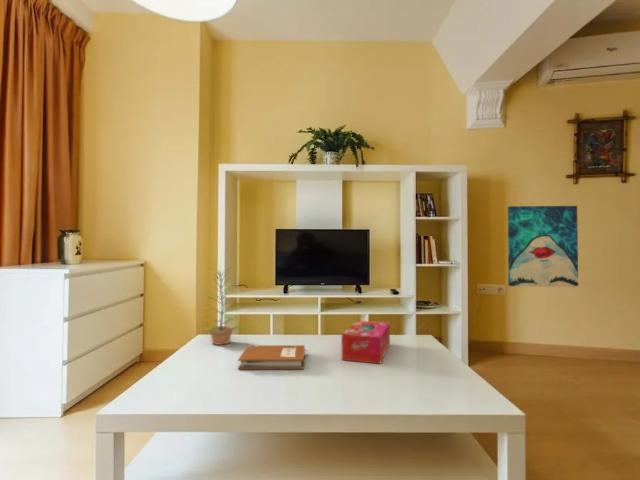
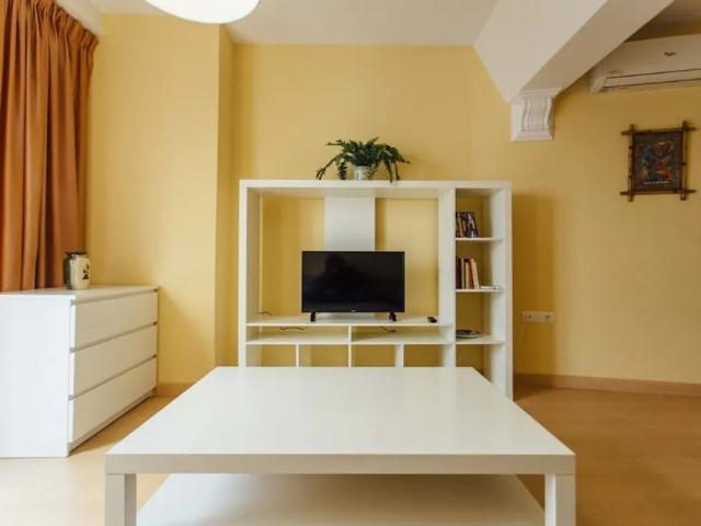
- notebook (275, 355)
- wall art (542, 246)
- tissue box (367, 339)
- plant (224, 304)
